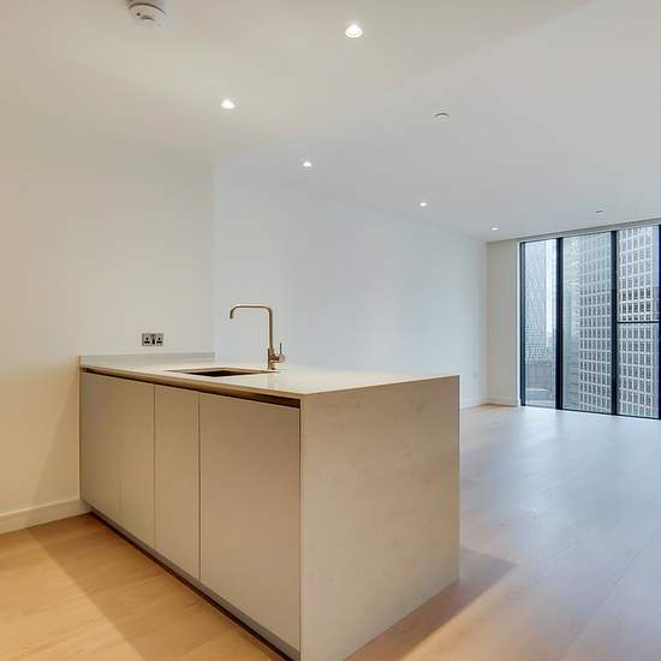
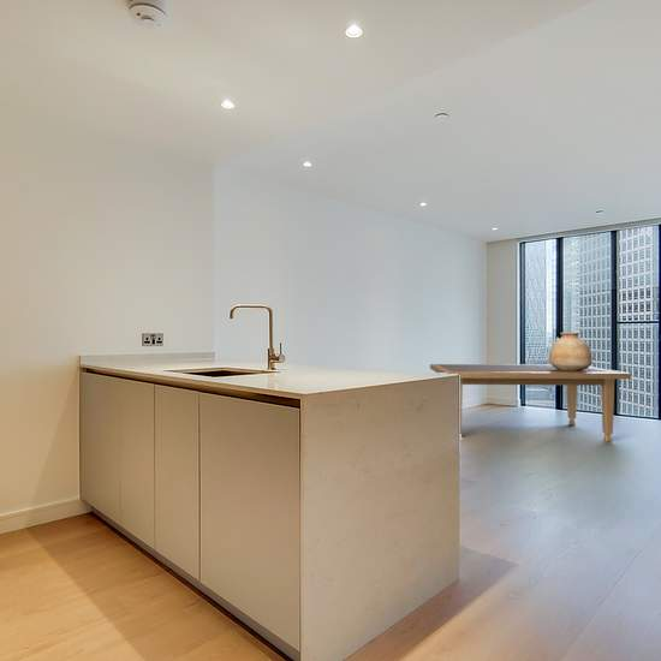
+ dining table (518, 383)
+ ceramic pot (570, 351)
